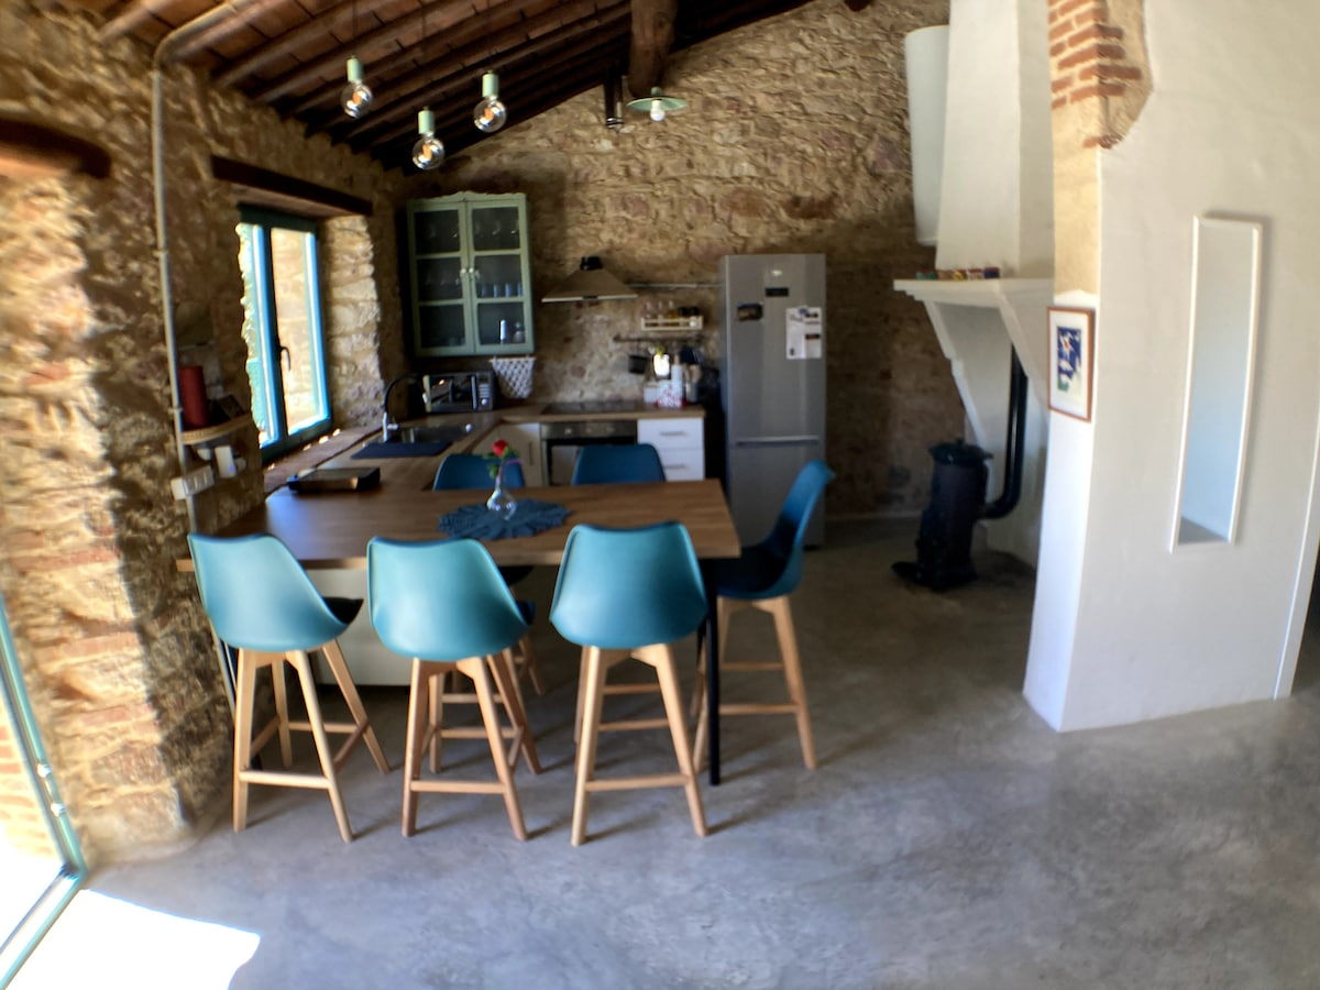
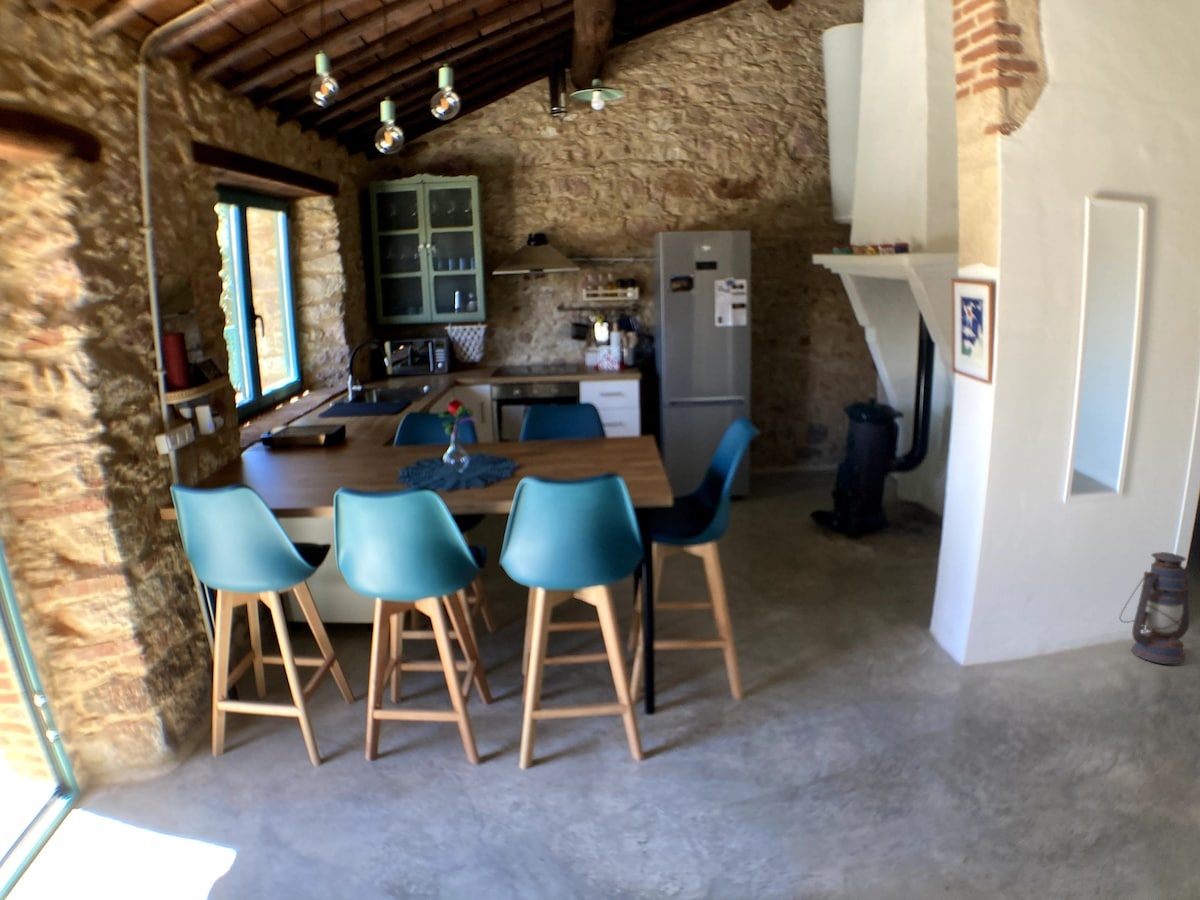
+ lantern (1161, 603)
